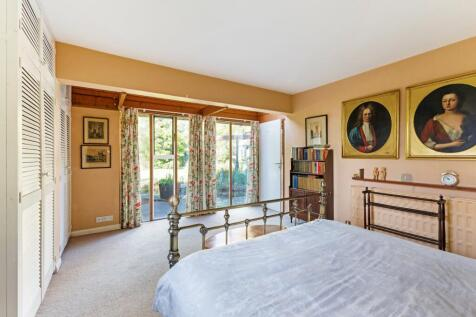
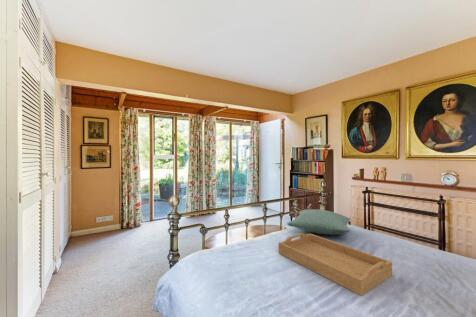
+ pillow (320, 220)
+ serving tray (329, 255)
